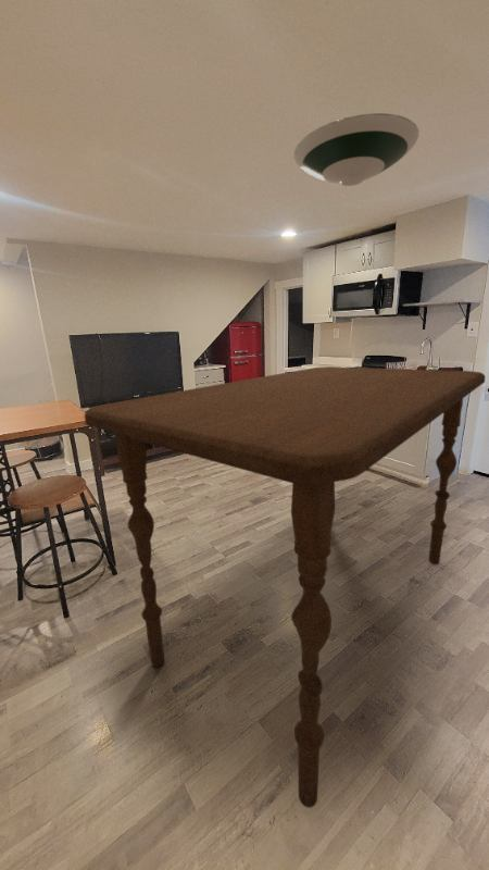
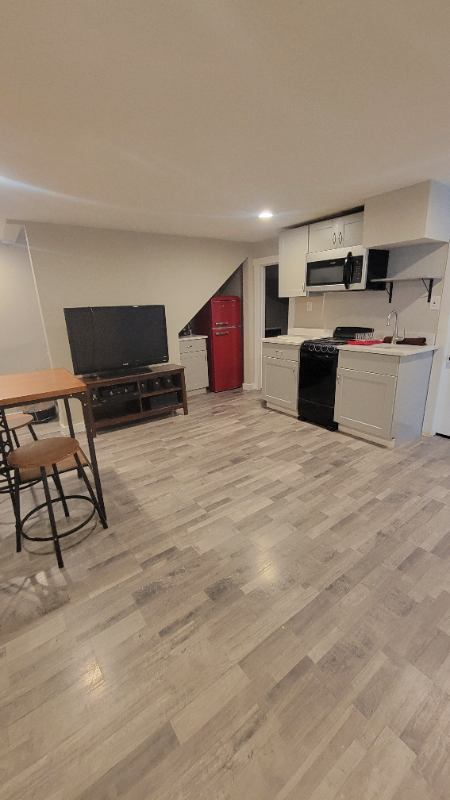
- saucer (352, 165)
- dining table (319, 505)
